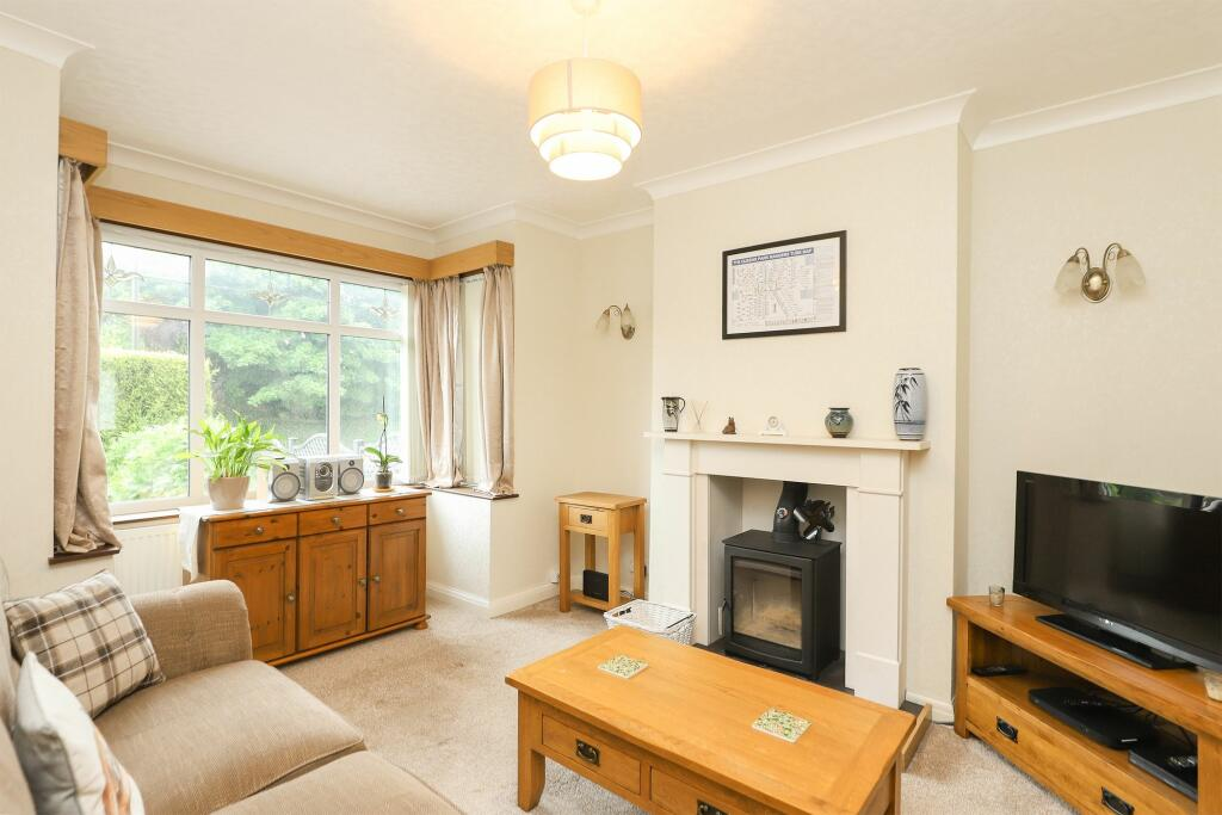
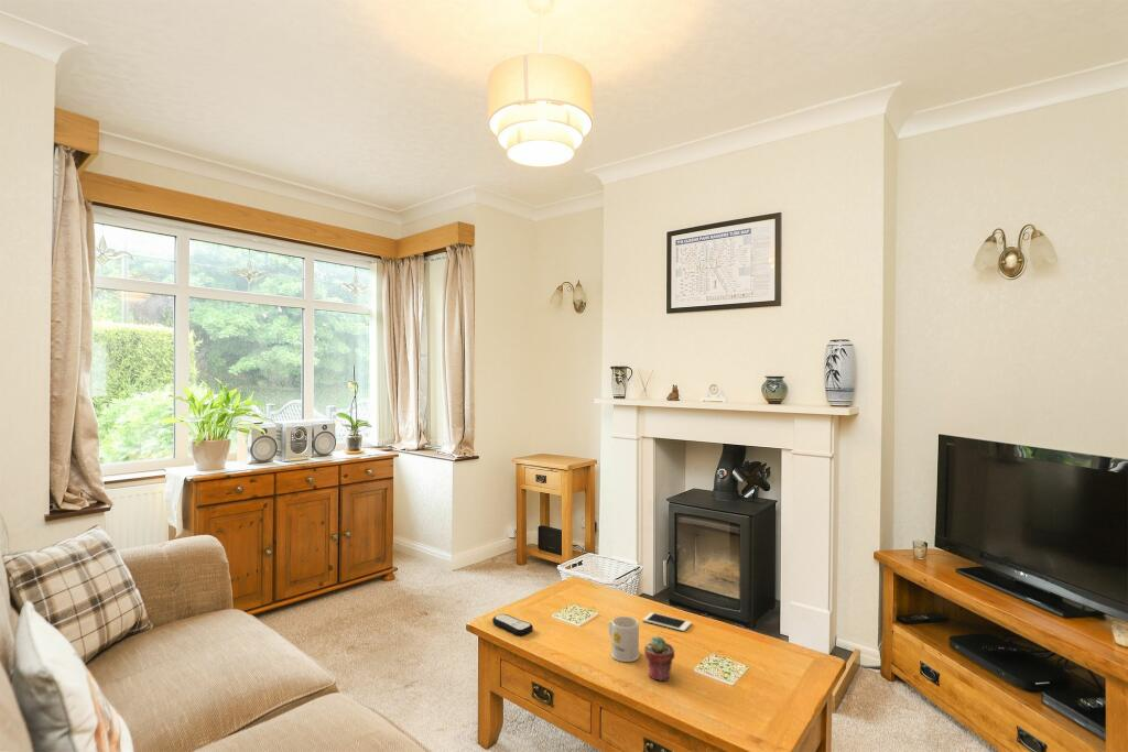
+ mug (621, 636)
+ remote control (511, 623)
+ cell phone (666, 621)
+ potted succulent (659, 656)
